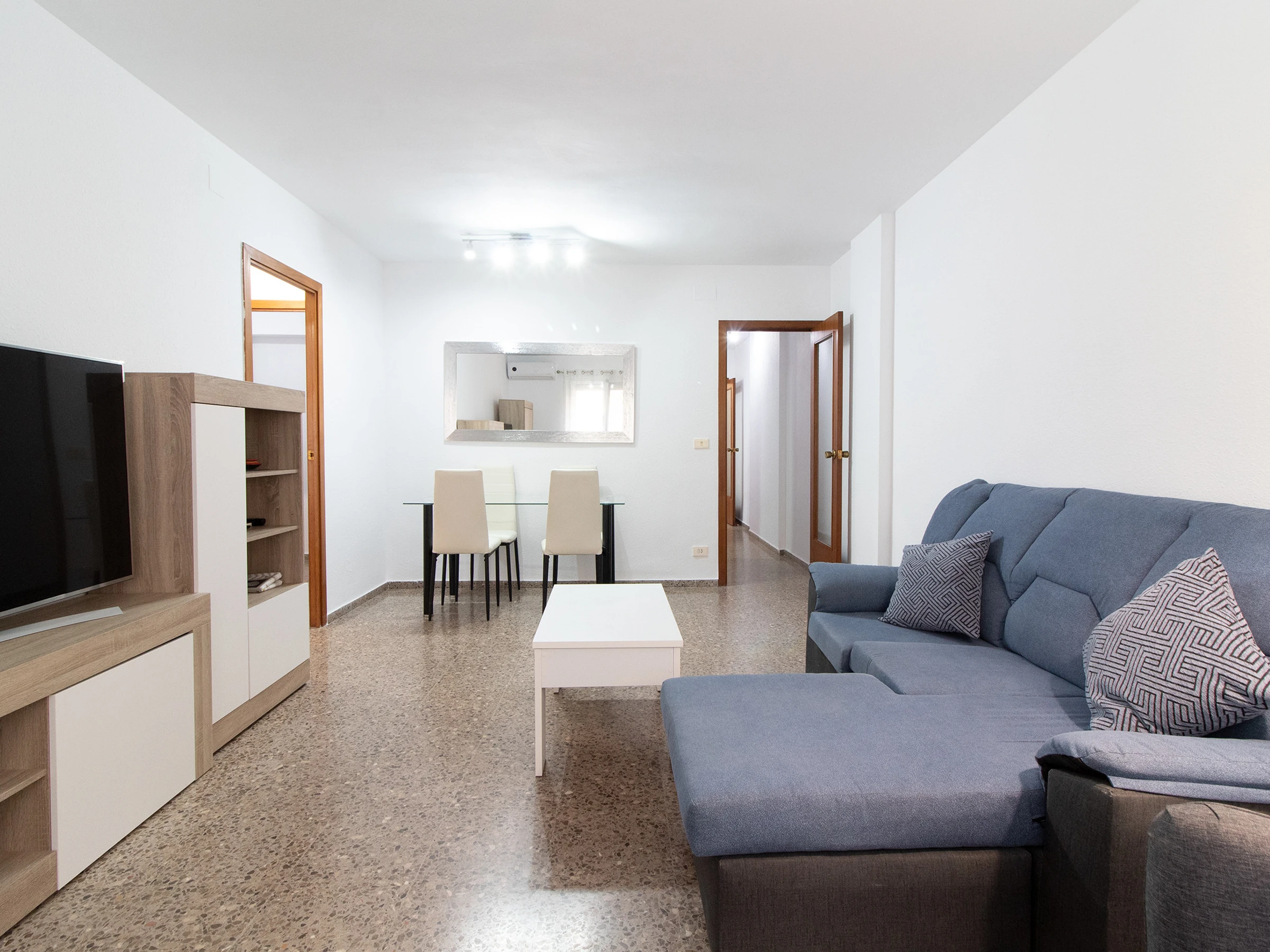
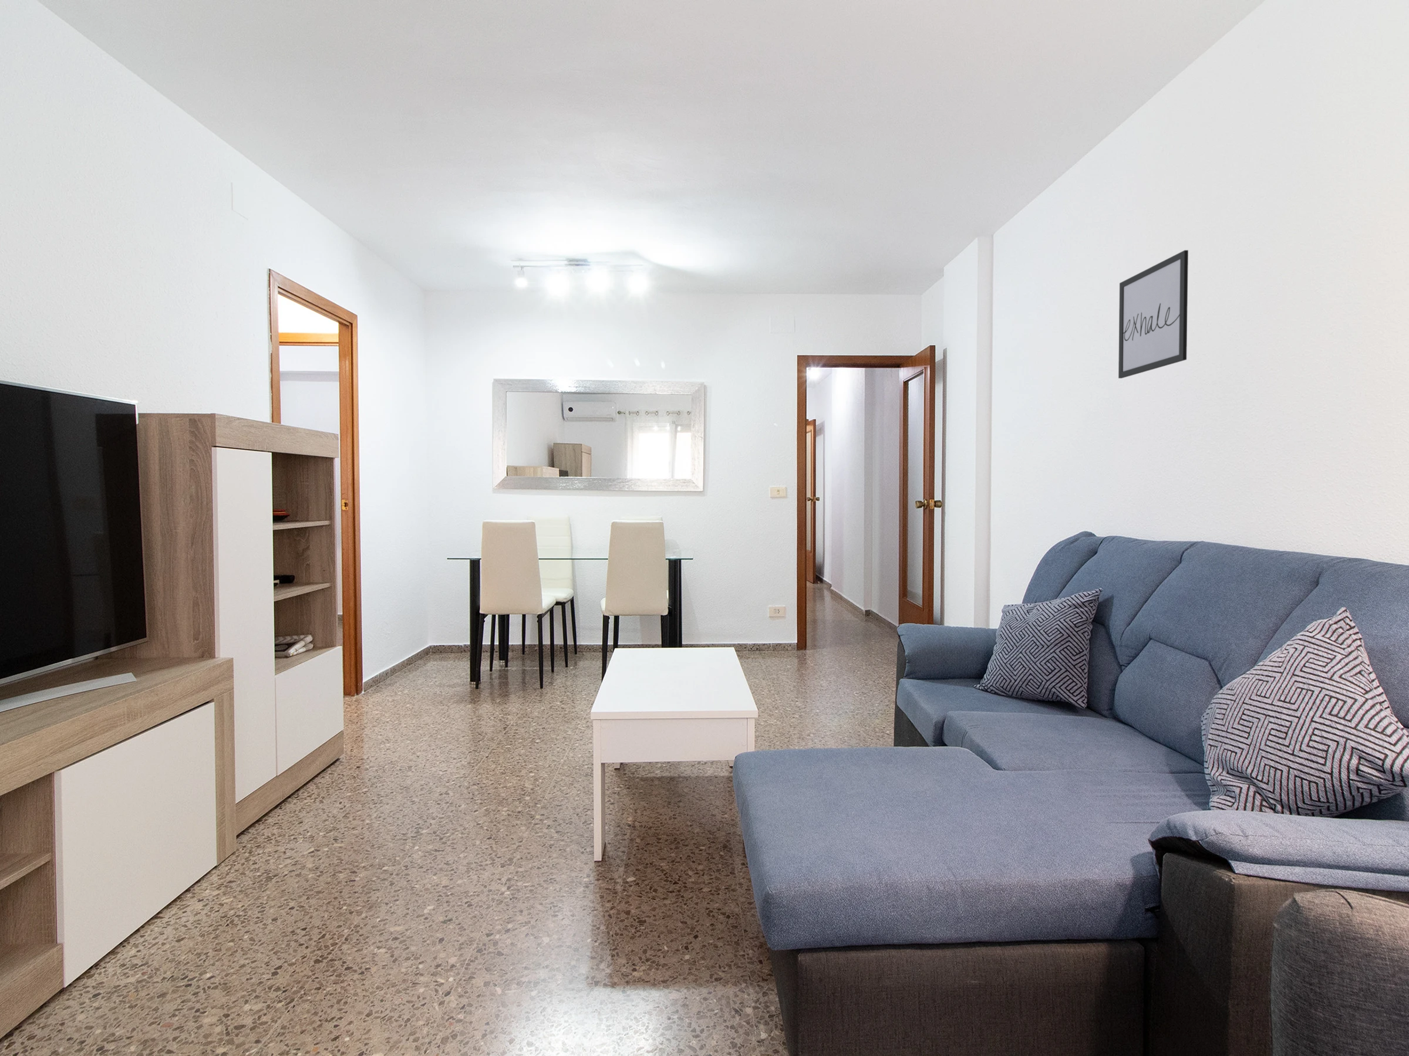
+ wall art (1150, 318)
